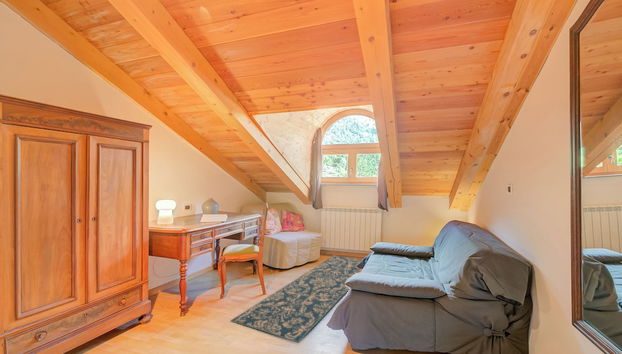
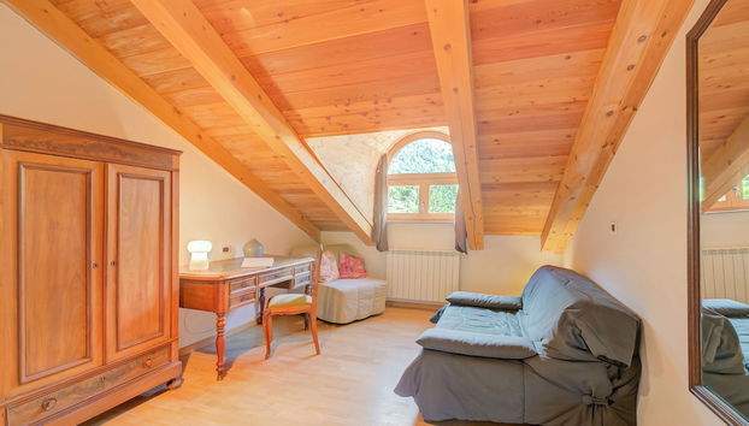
- rug (322, 283)
